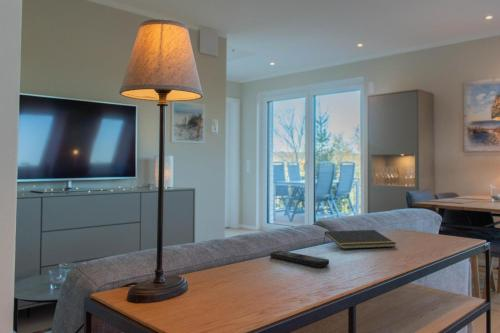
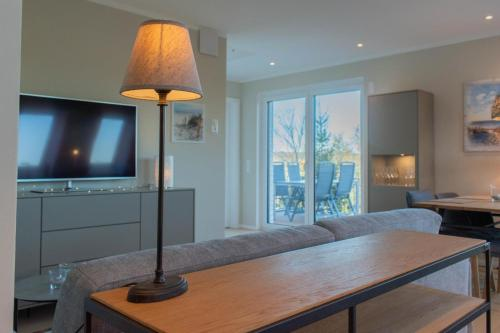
- notepad (359, 238)
- remote control (298, 258)
